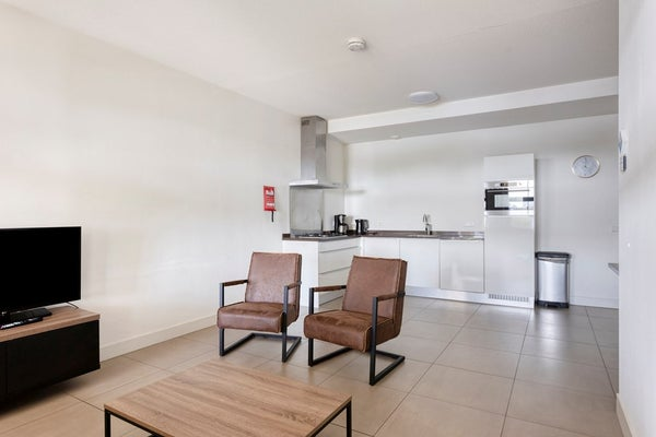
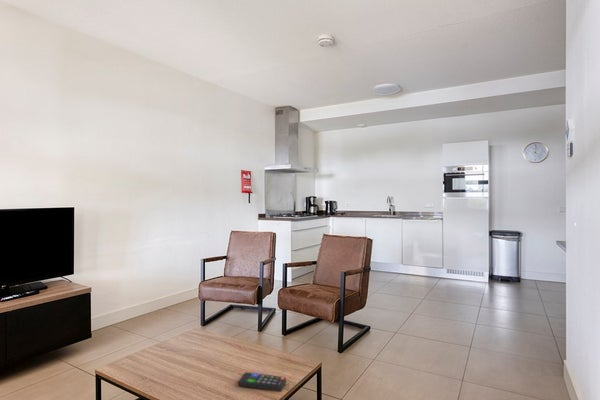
+ remote control (262, 381)
